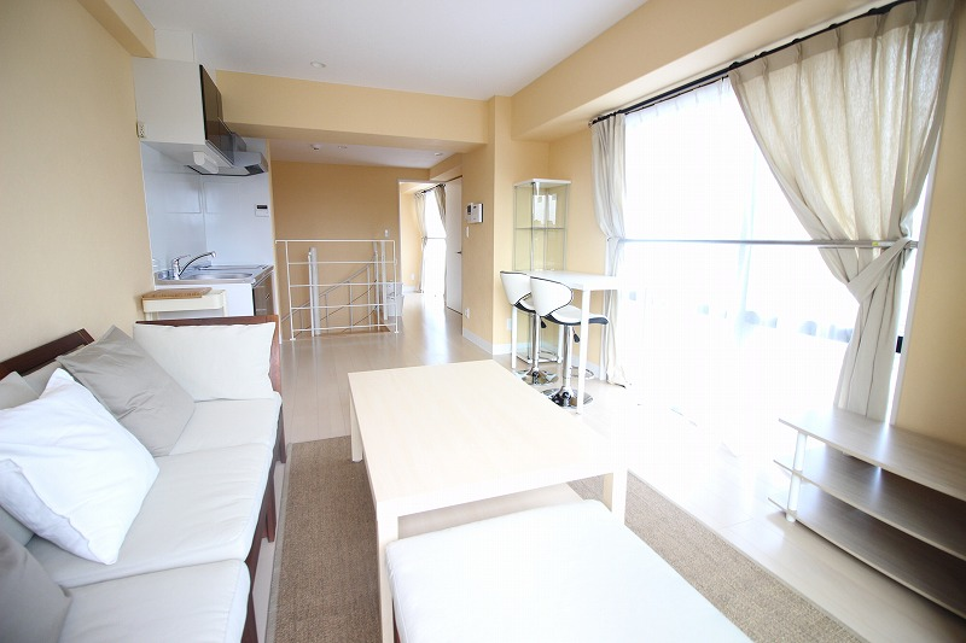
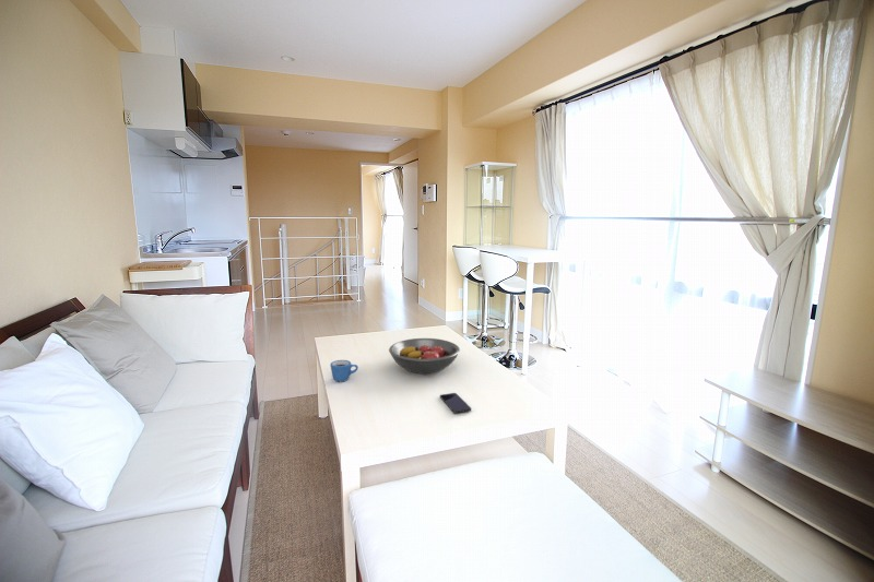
+ mug (344, 370)
+ smartphone (454, 402)
+ fruit bowl (424, 355)
